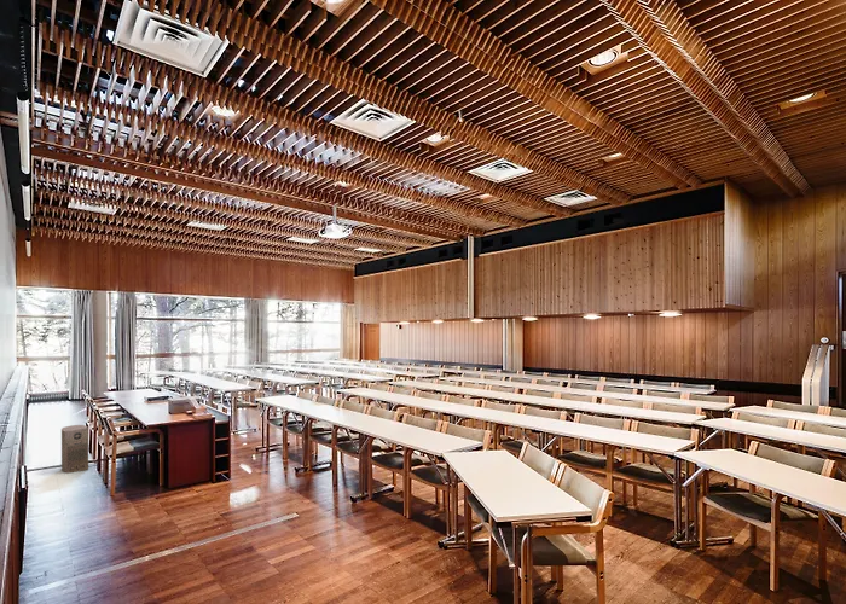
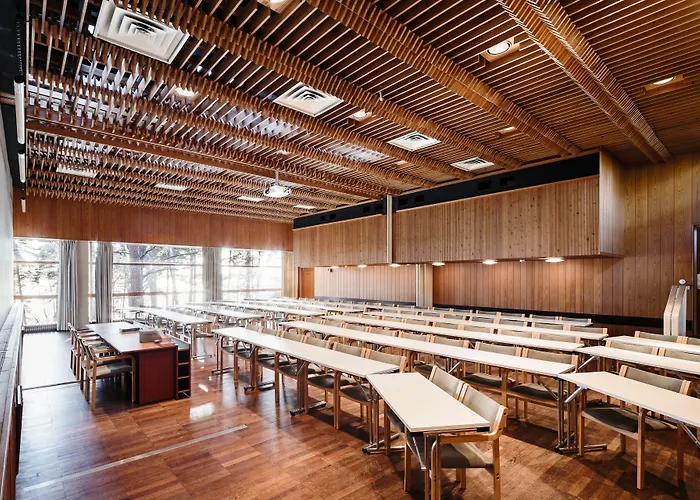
- air purifier (74, 448)
